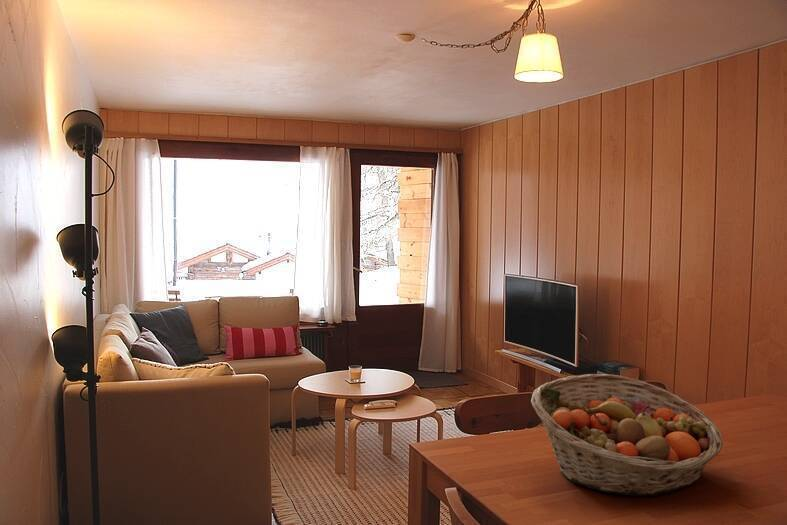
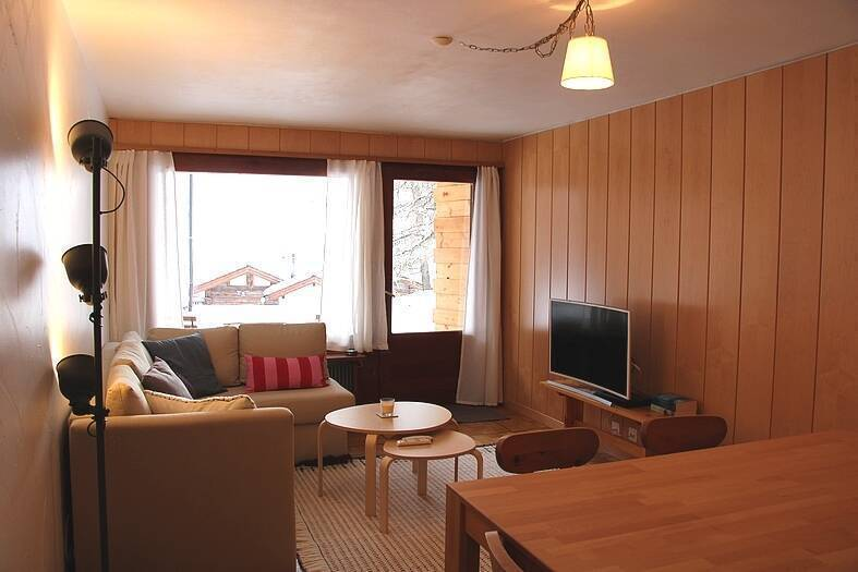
- fruit basket (624, 430)
